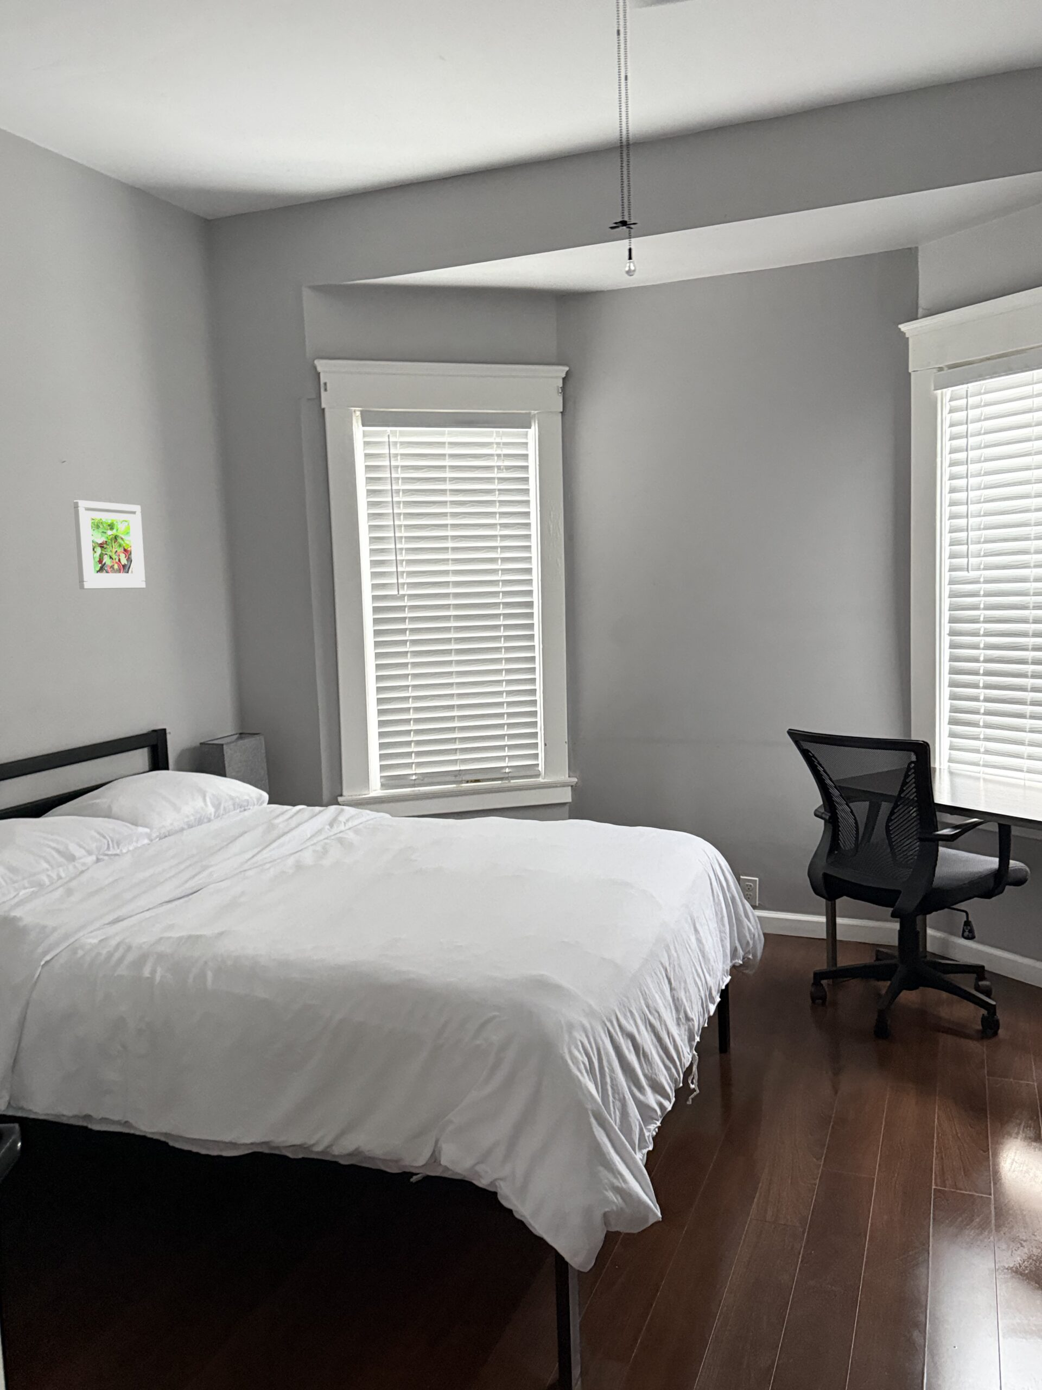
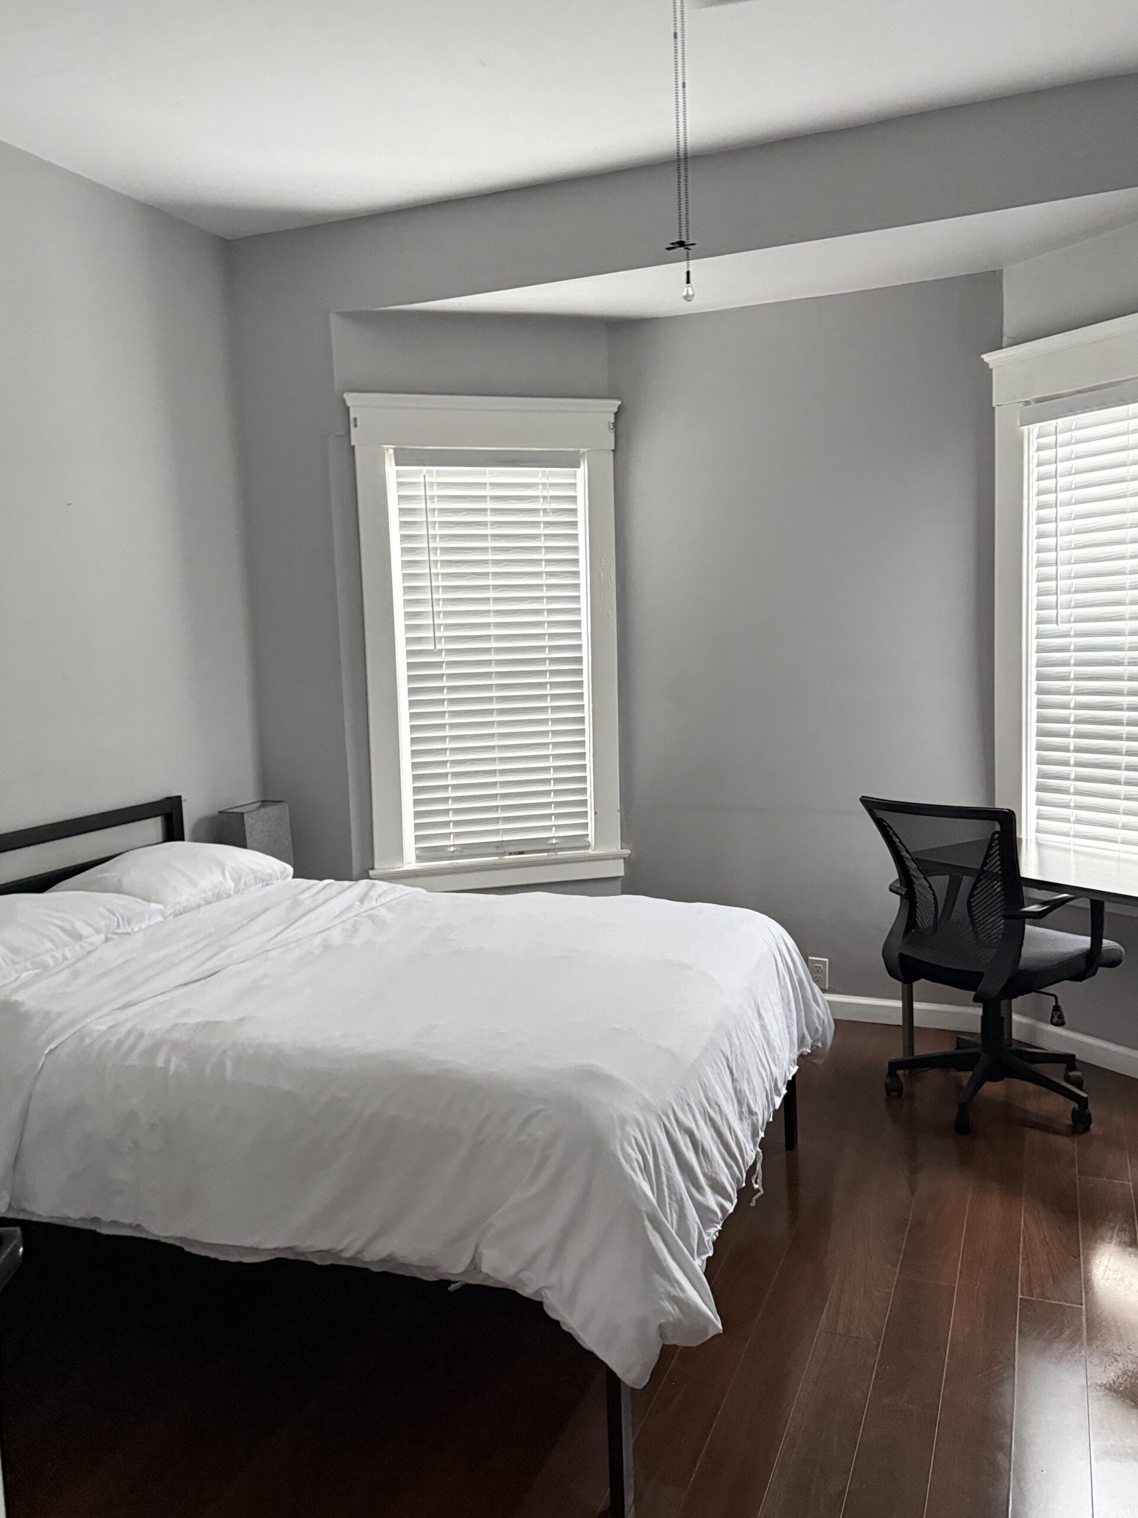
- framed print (111, 546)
